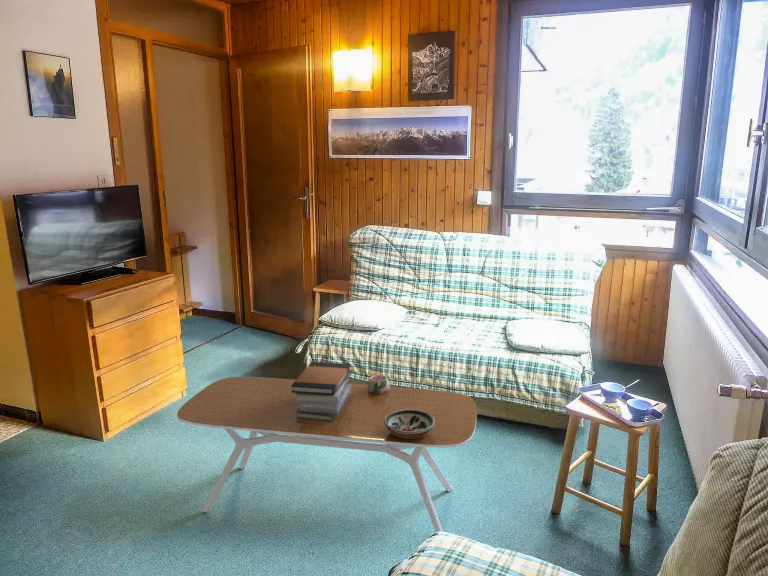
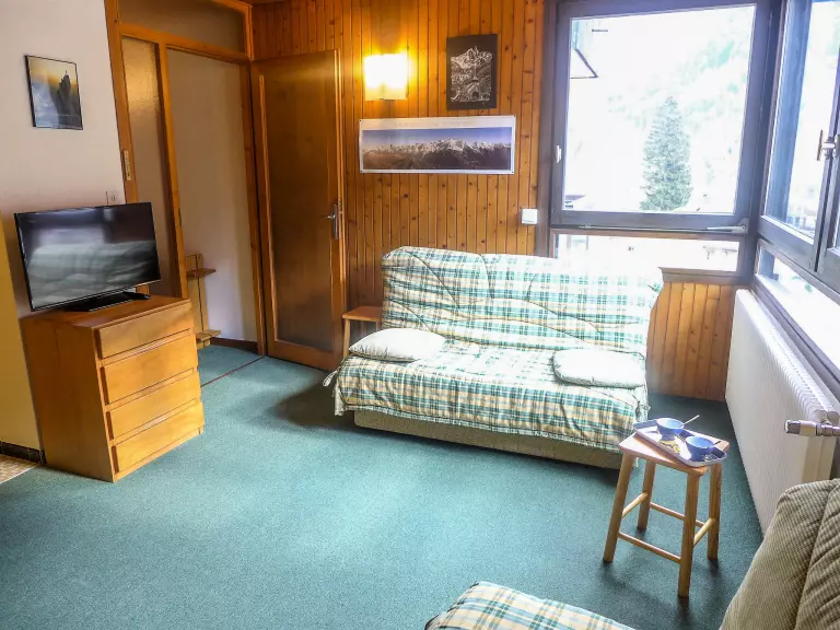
- coffee table (330, 446)
- decorative bowl (409, 425)
- mug (378, 384)
- book stack (323, 390)
